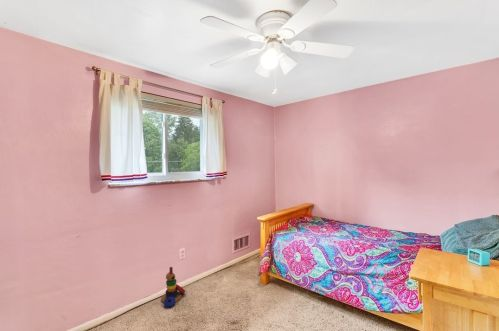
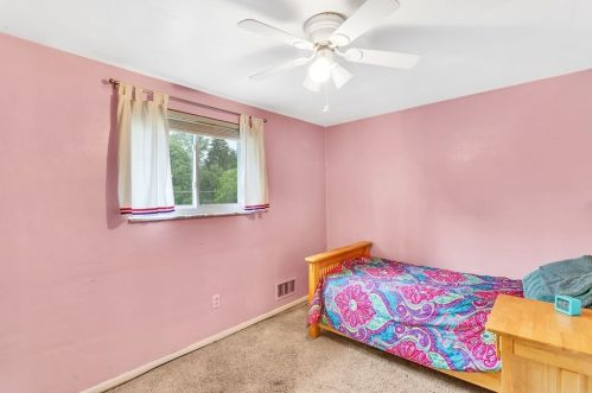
- stacking toy (173, 283)
